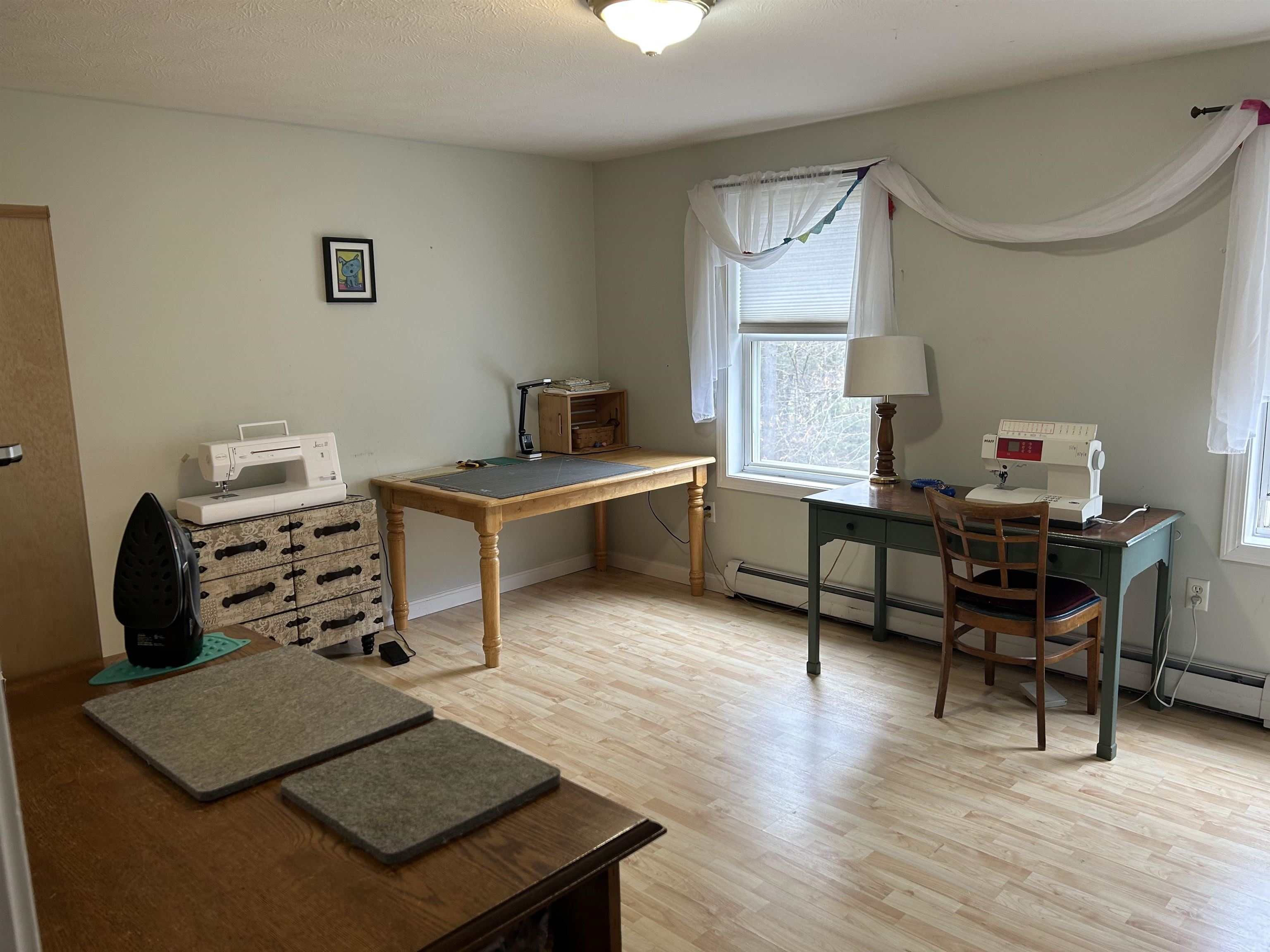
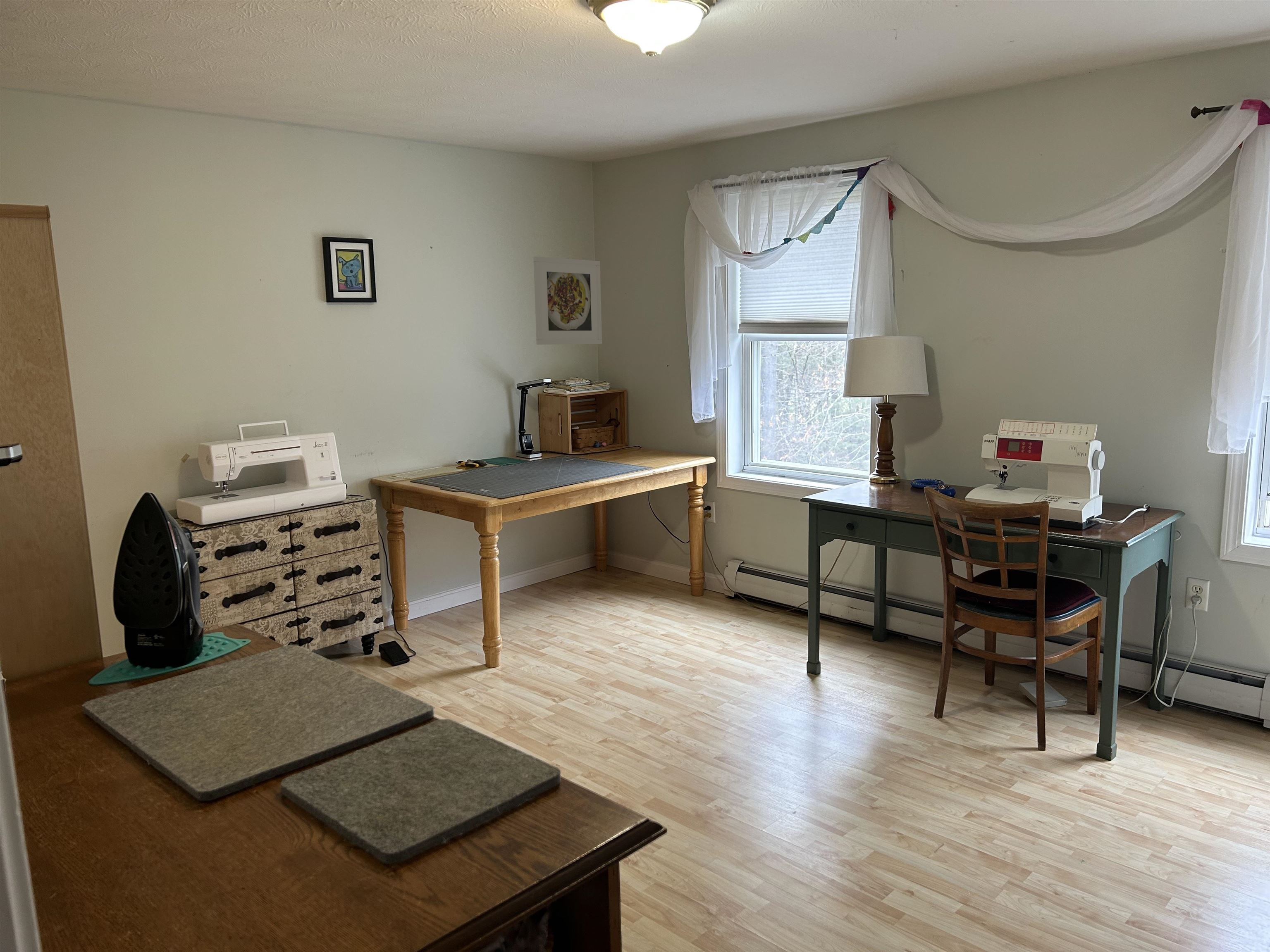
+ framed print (569, 302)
